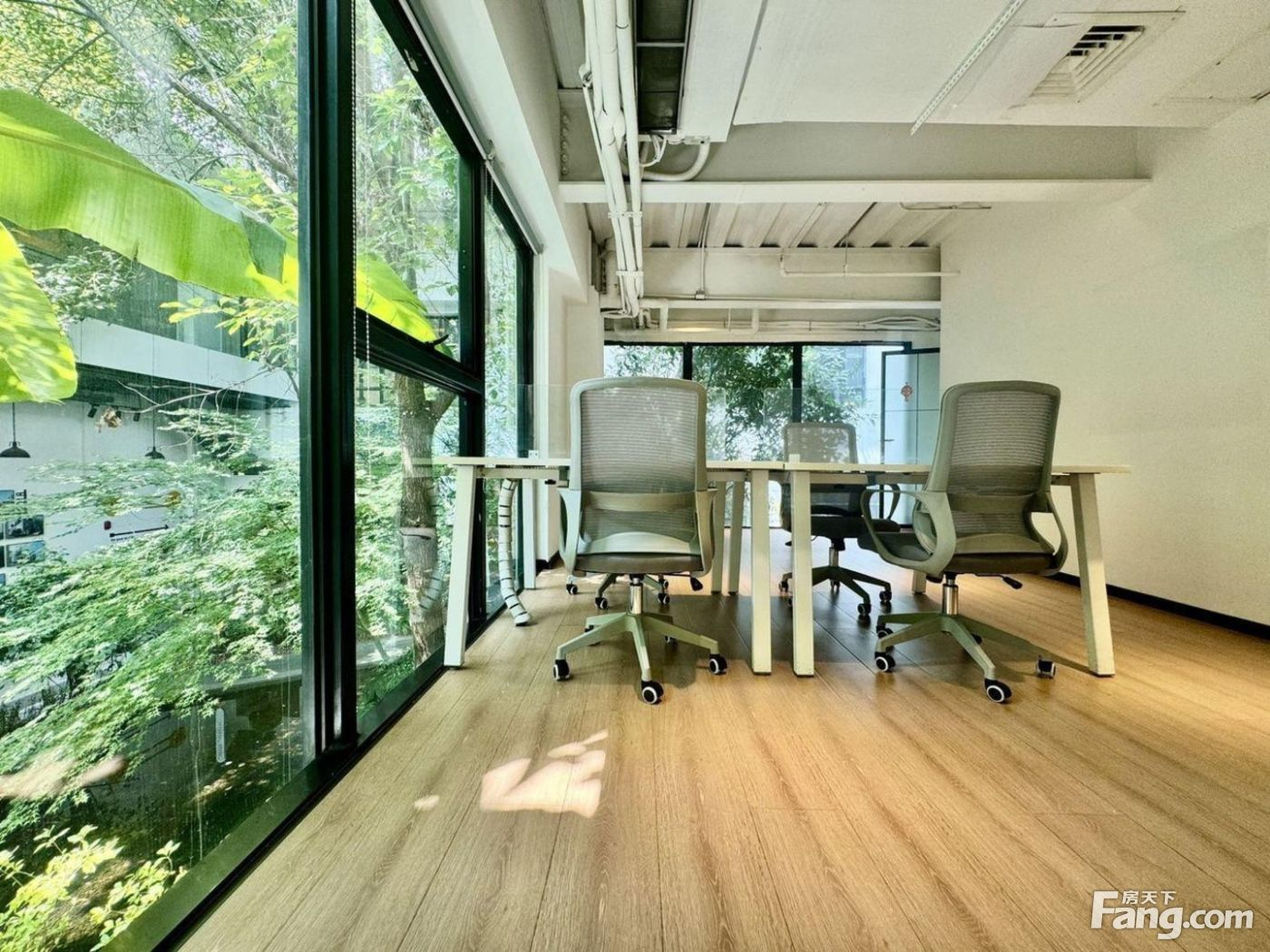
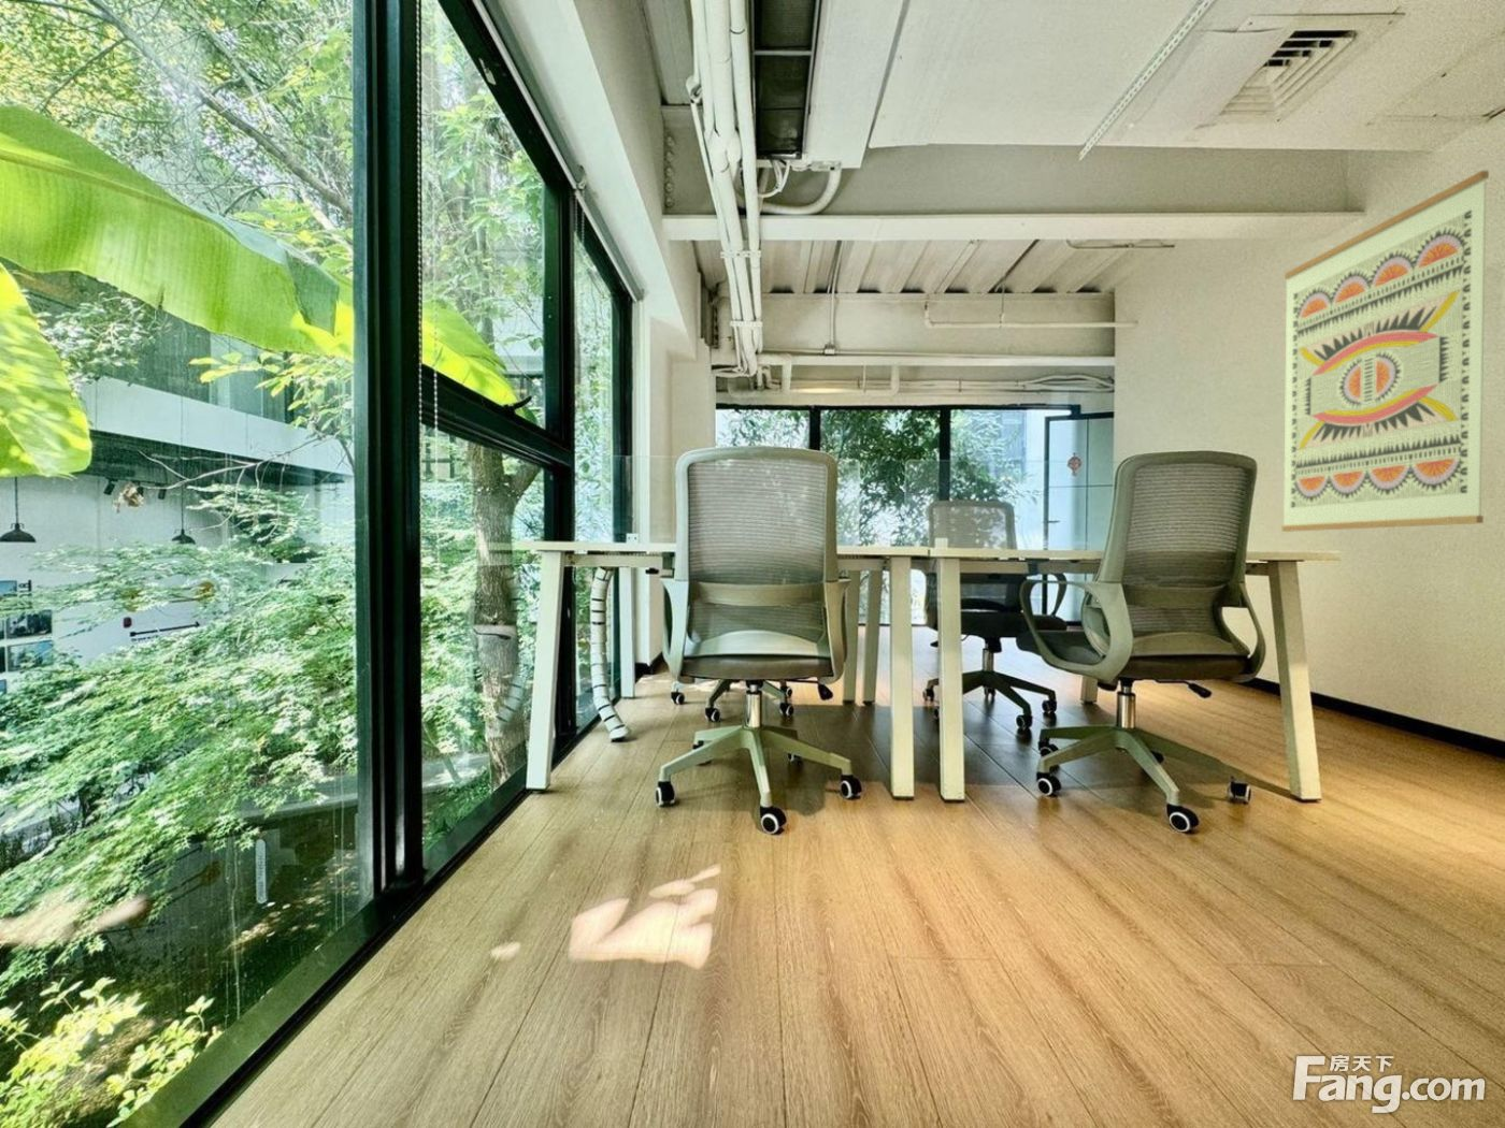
+ wall art (1369, 379)
